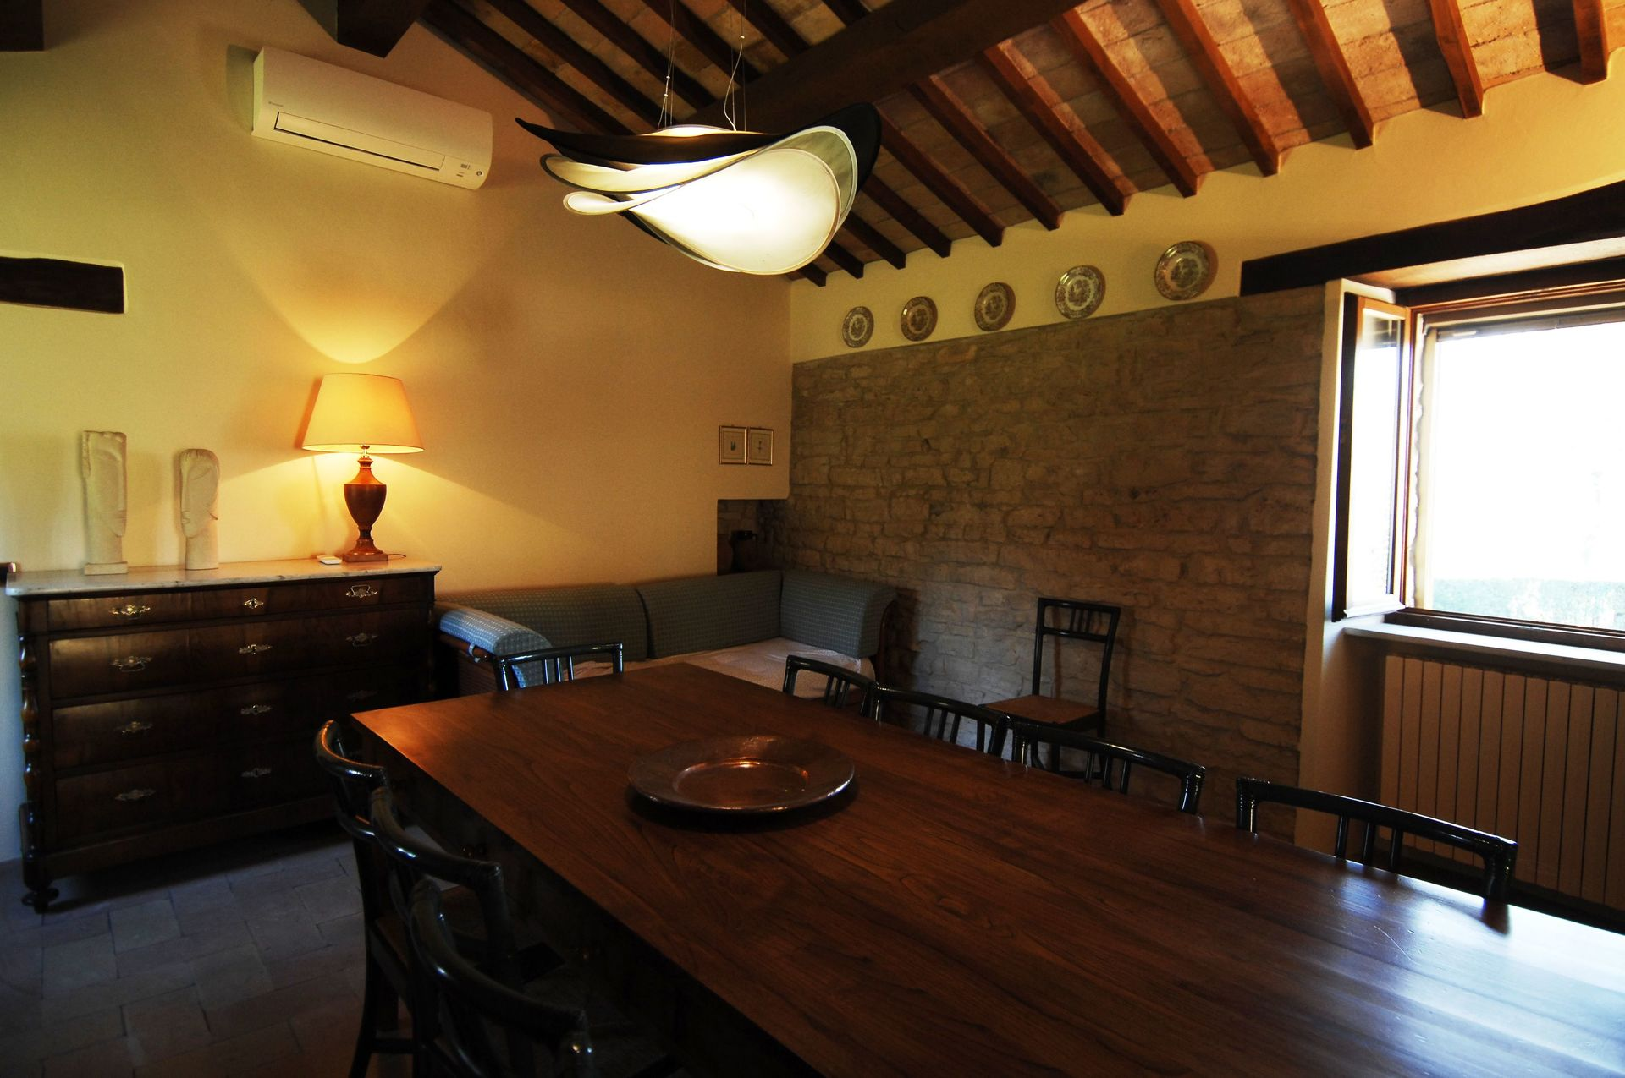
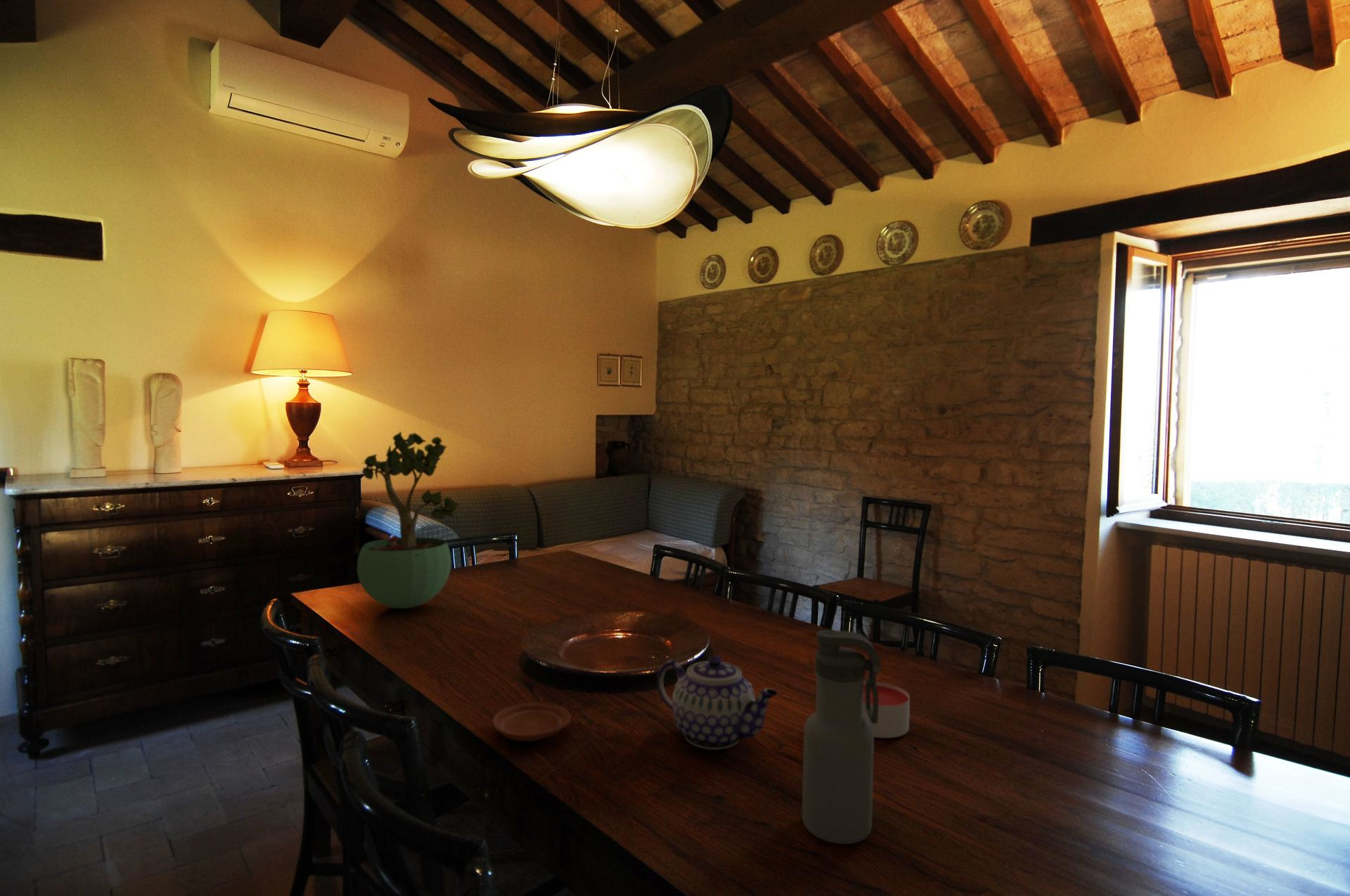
+ potted plant (401, 519)
+ water bottle (840, 731)
+ candle (878, 707)
+ teapot (714, 696)
+ plate (532, 725)
